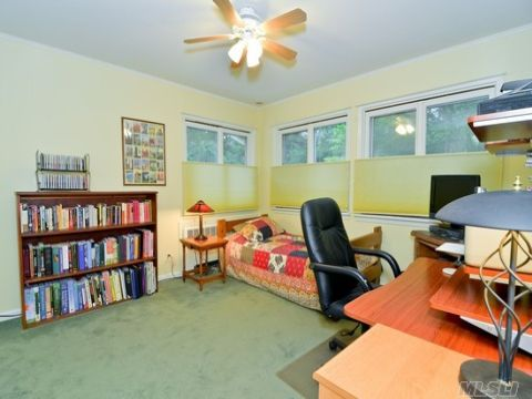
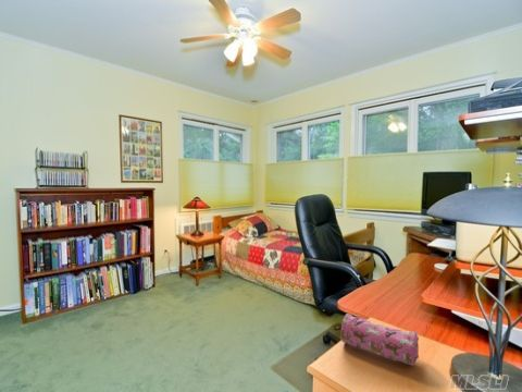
+ pencil case (376, 336)
